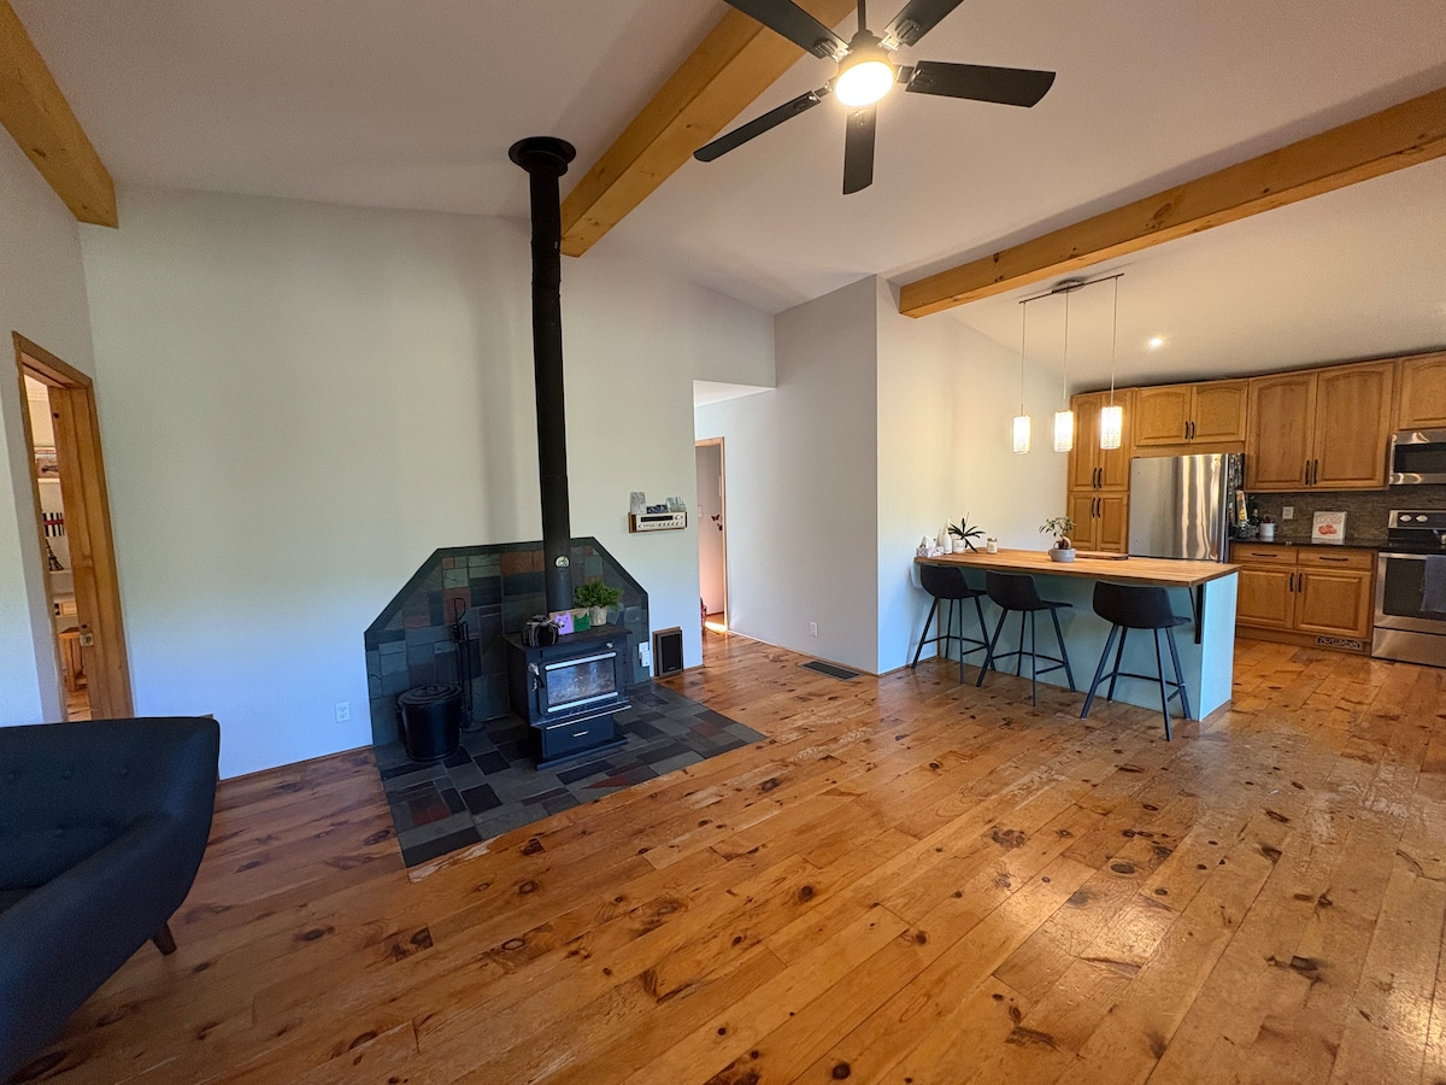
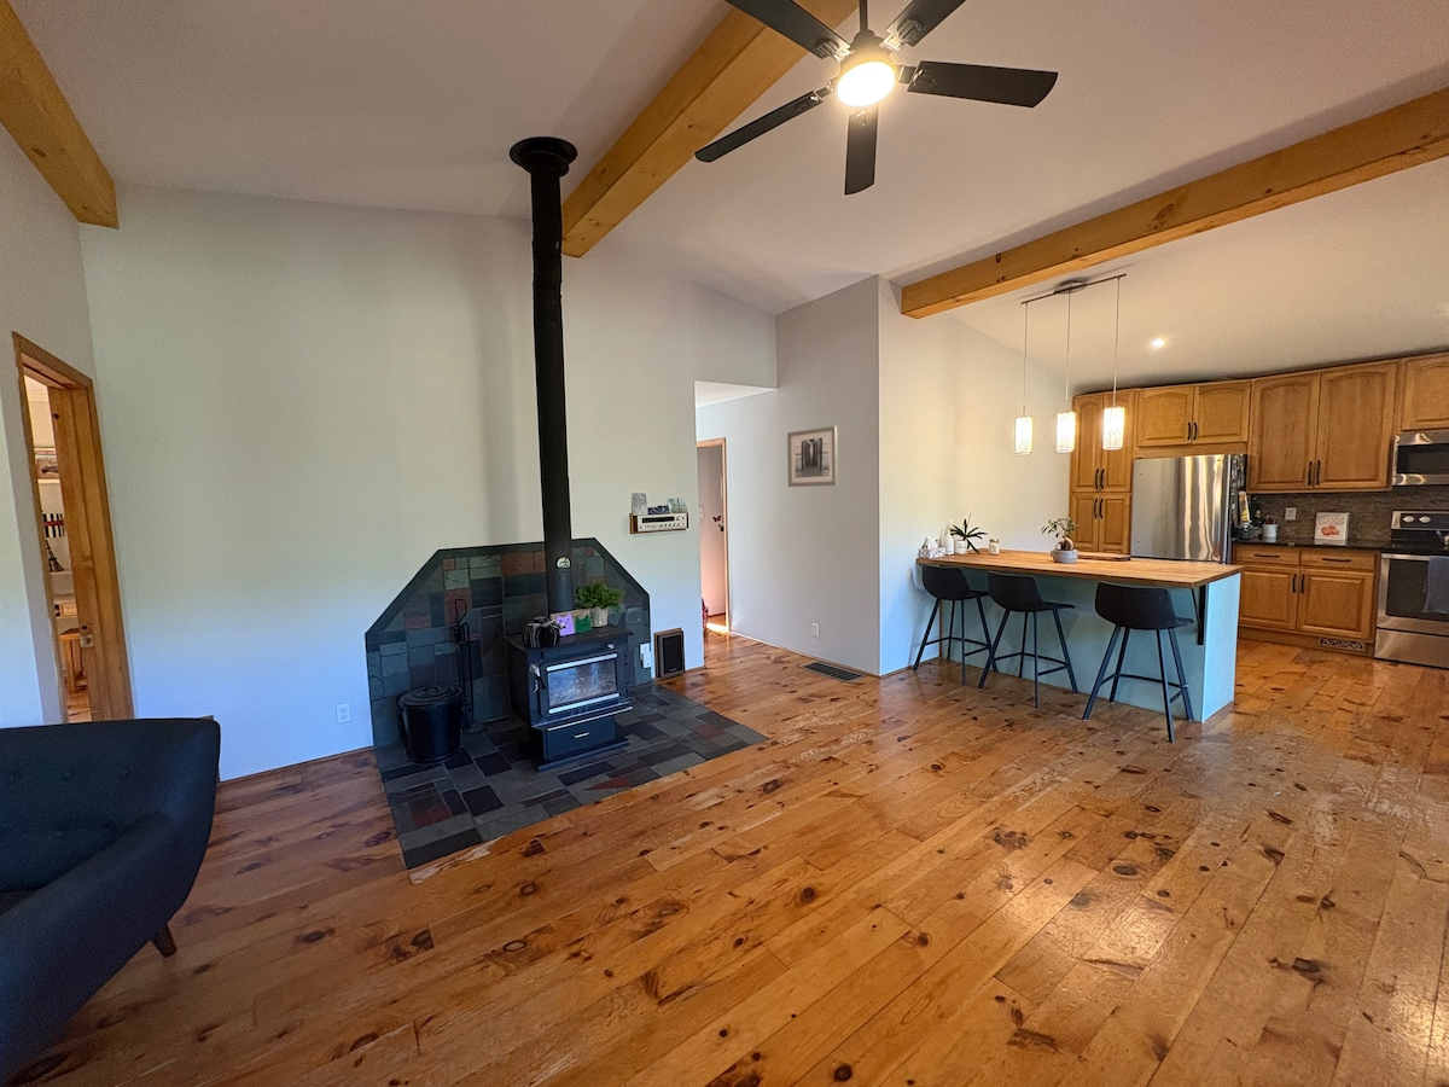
+ wall art (810, 458)
